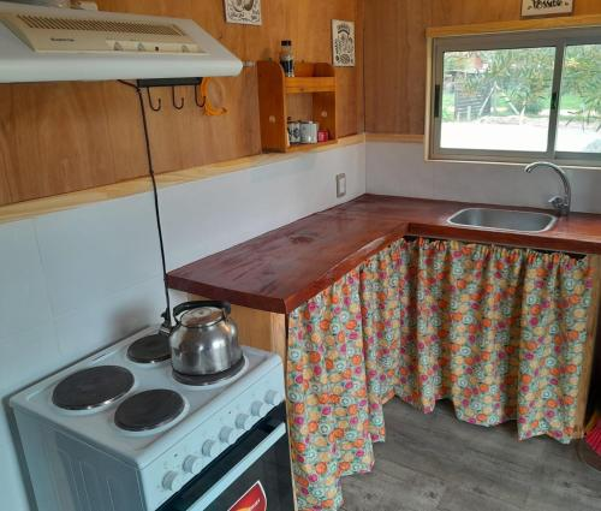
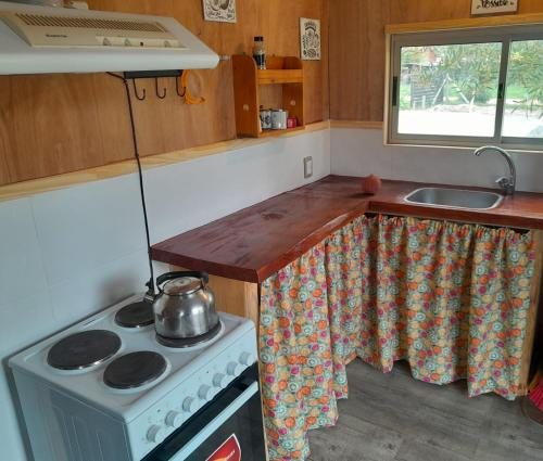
+ fruit (370, 183)
